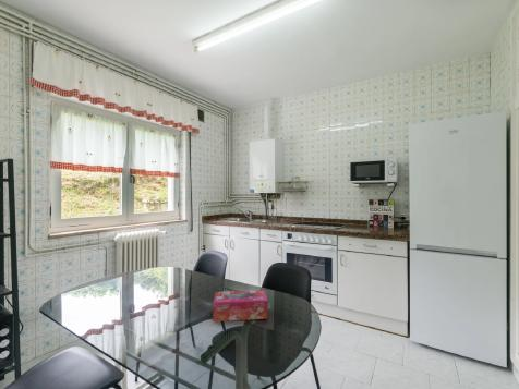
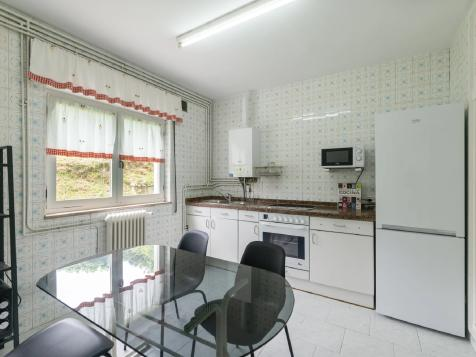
- tissue box (240, 304)
